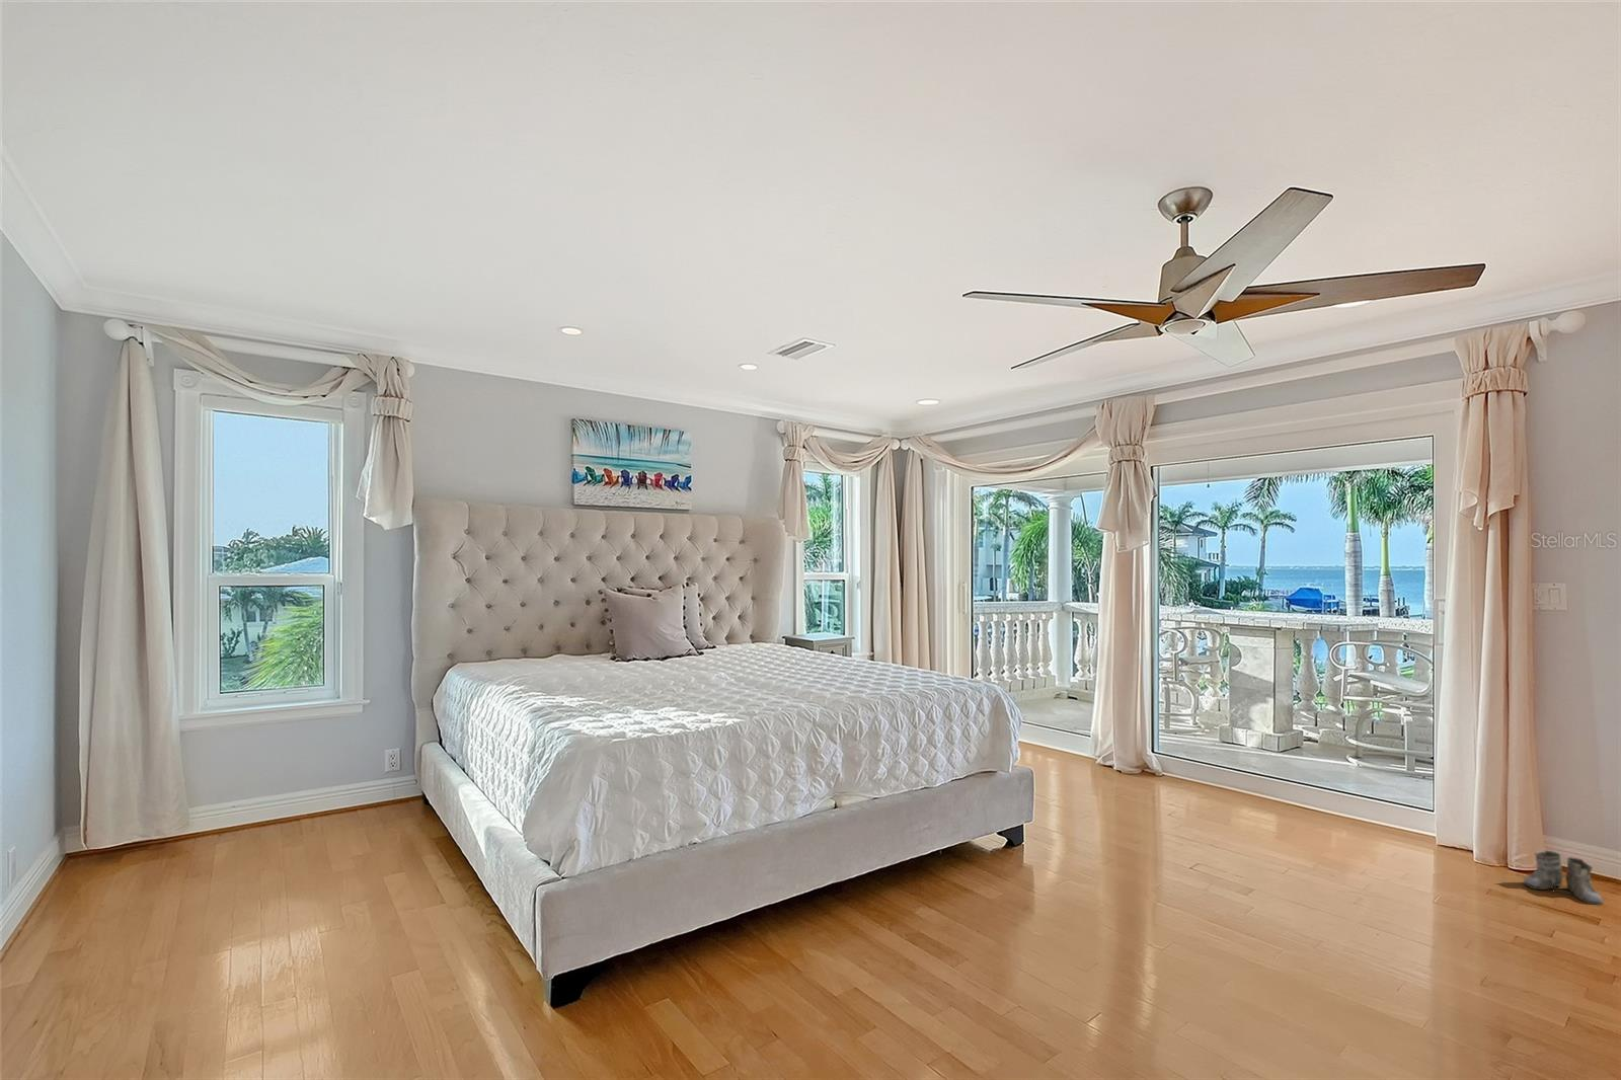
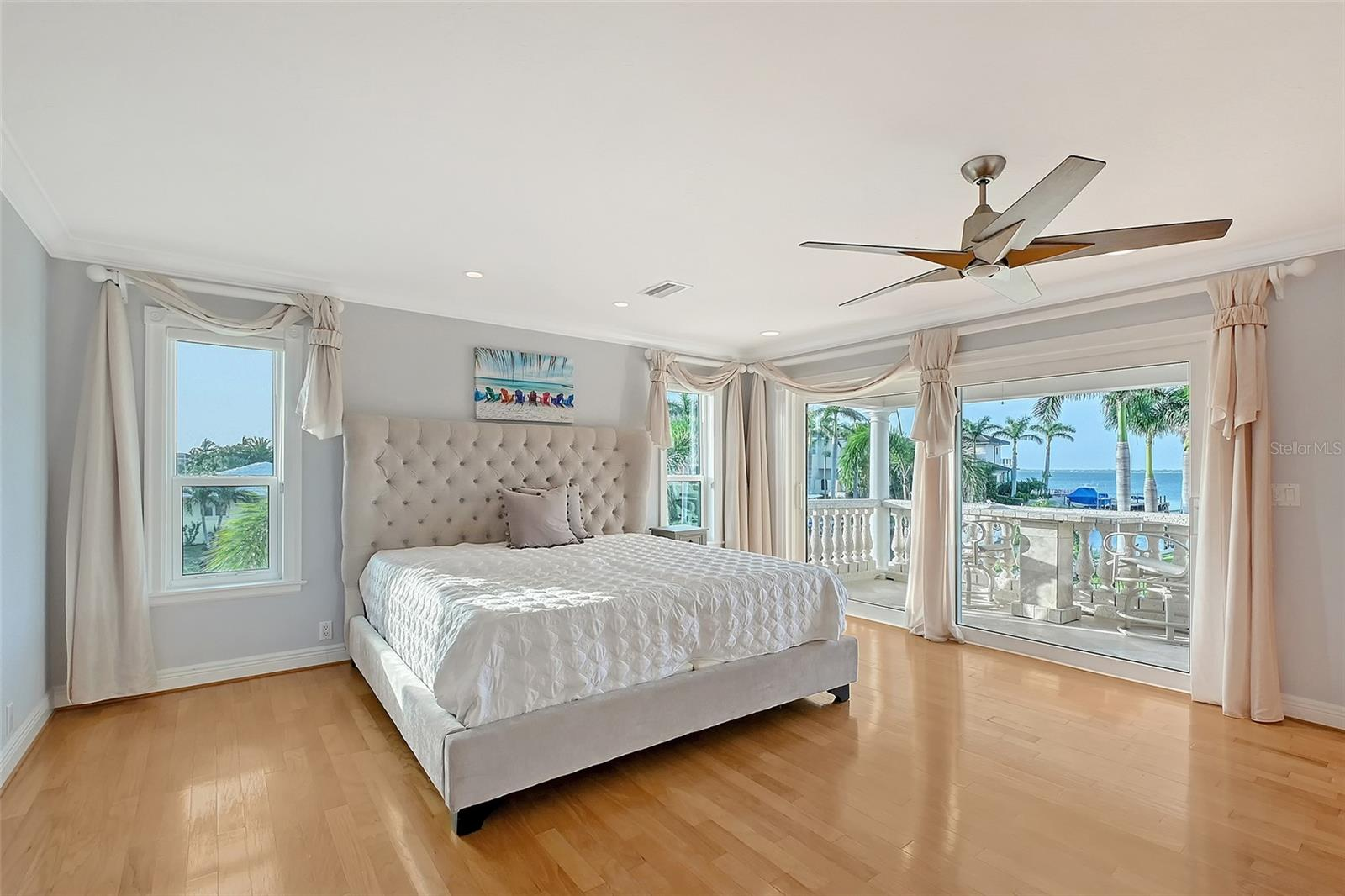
- boots (1561, 874)
